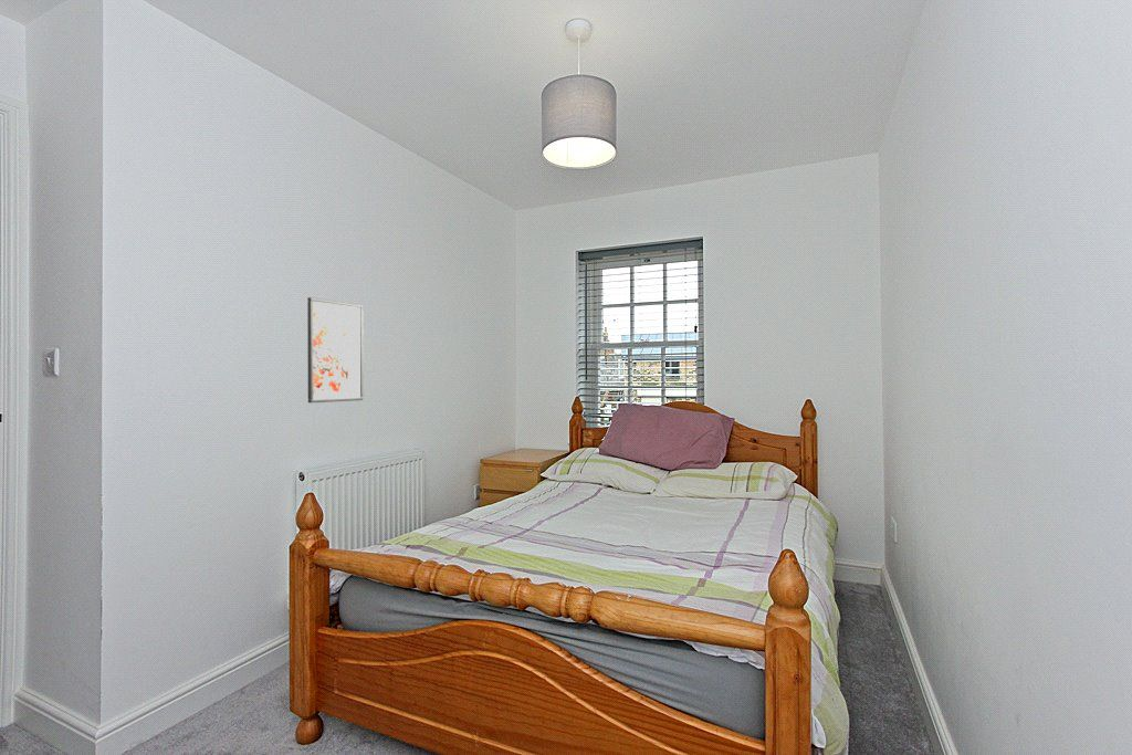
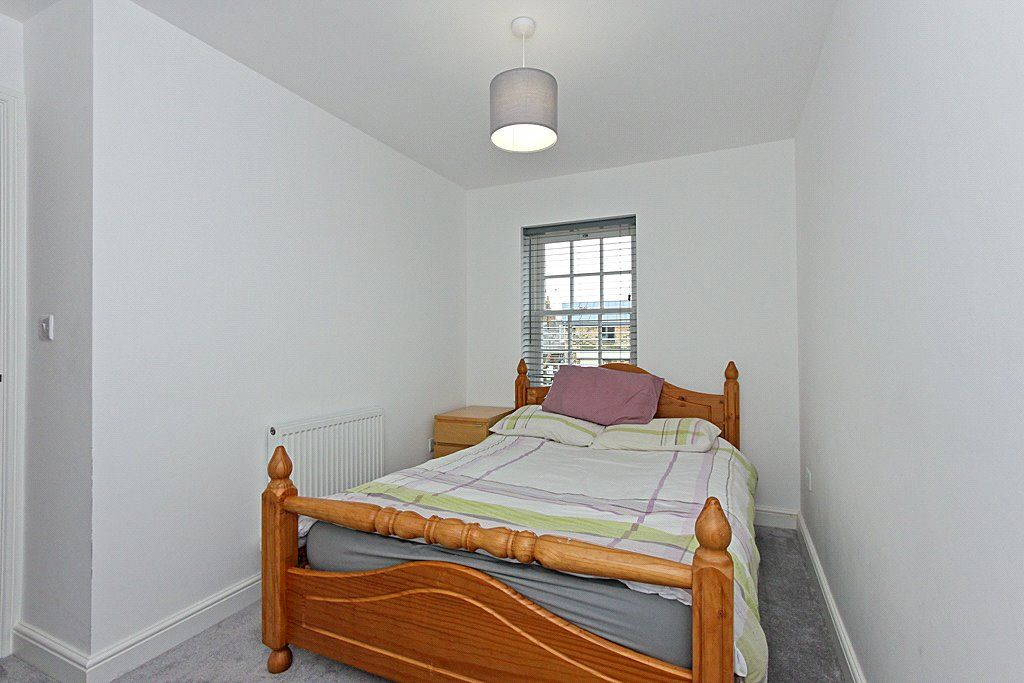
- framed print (336, 350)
